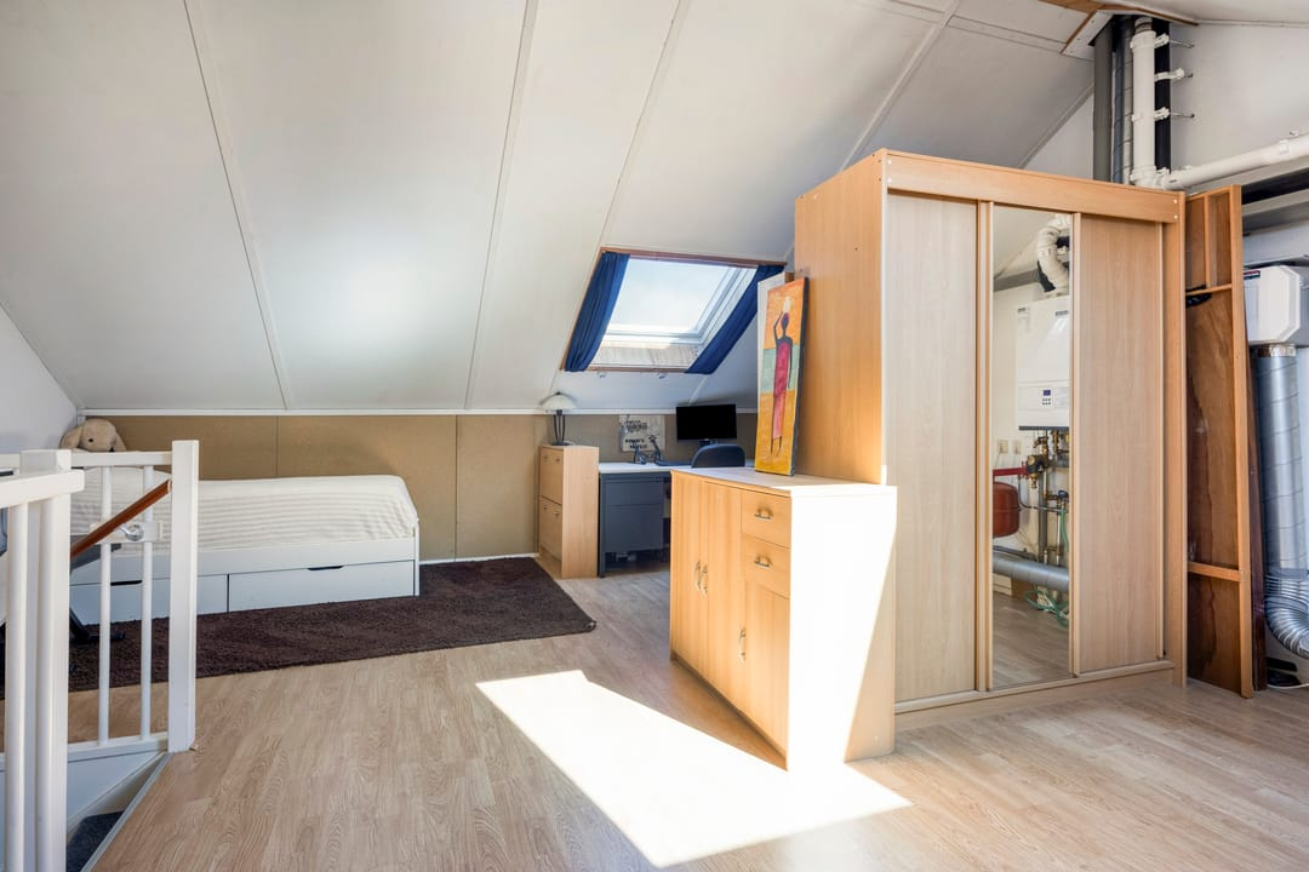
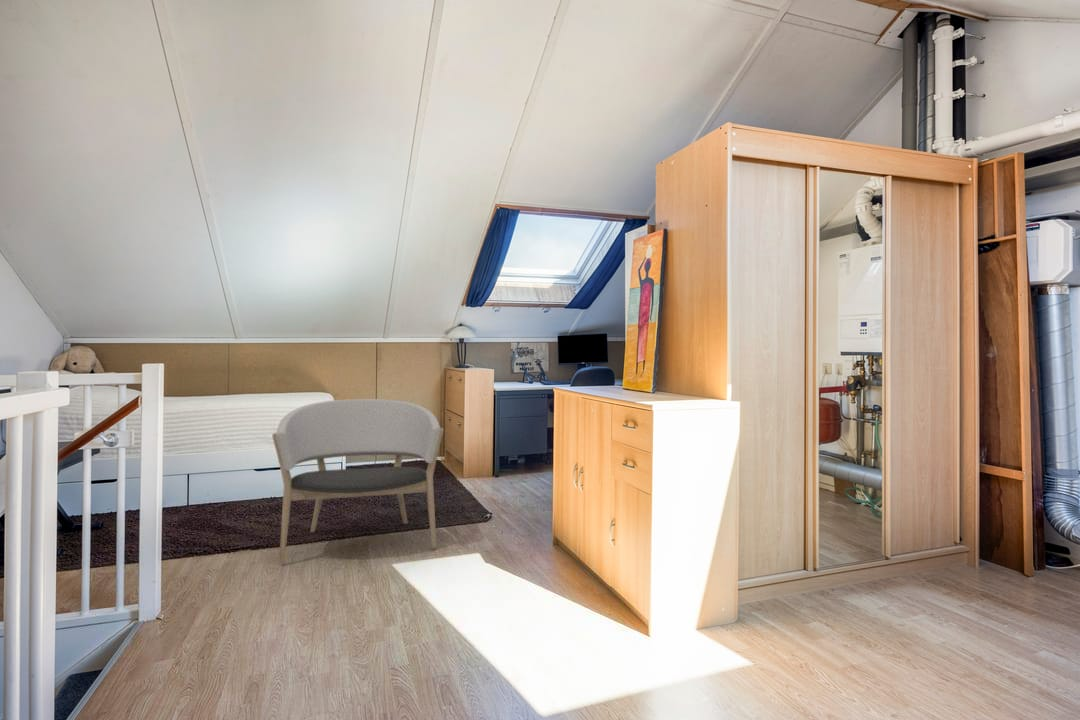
+ armchair (360, 471)
